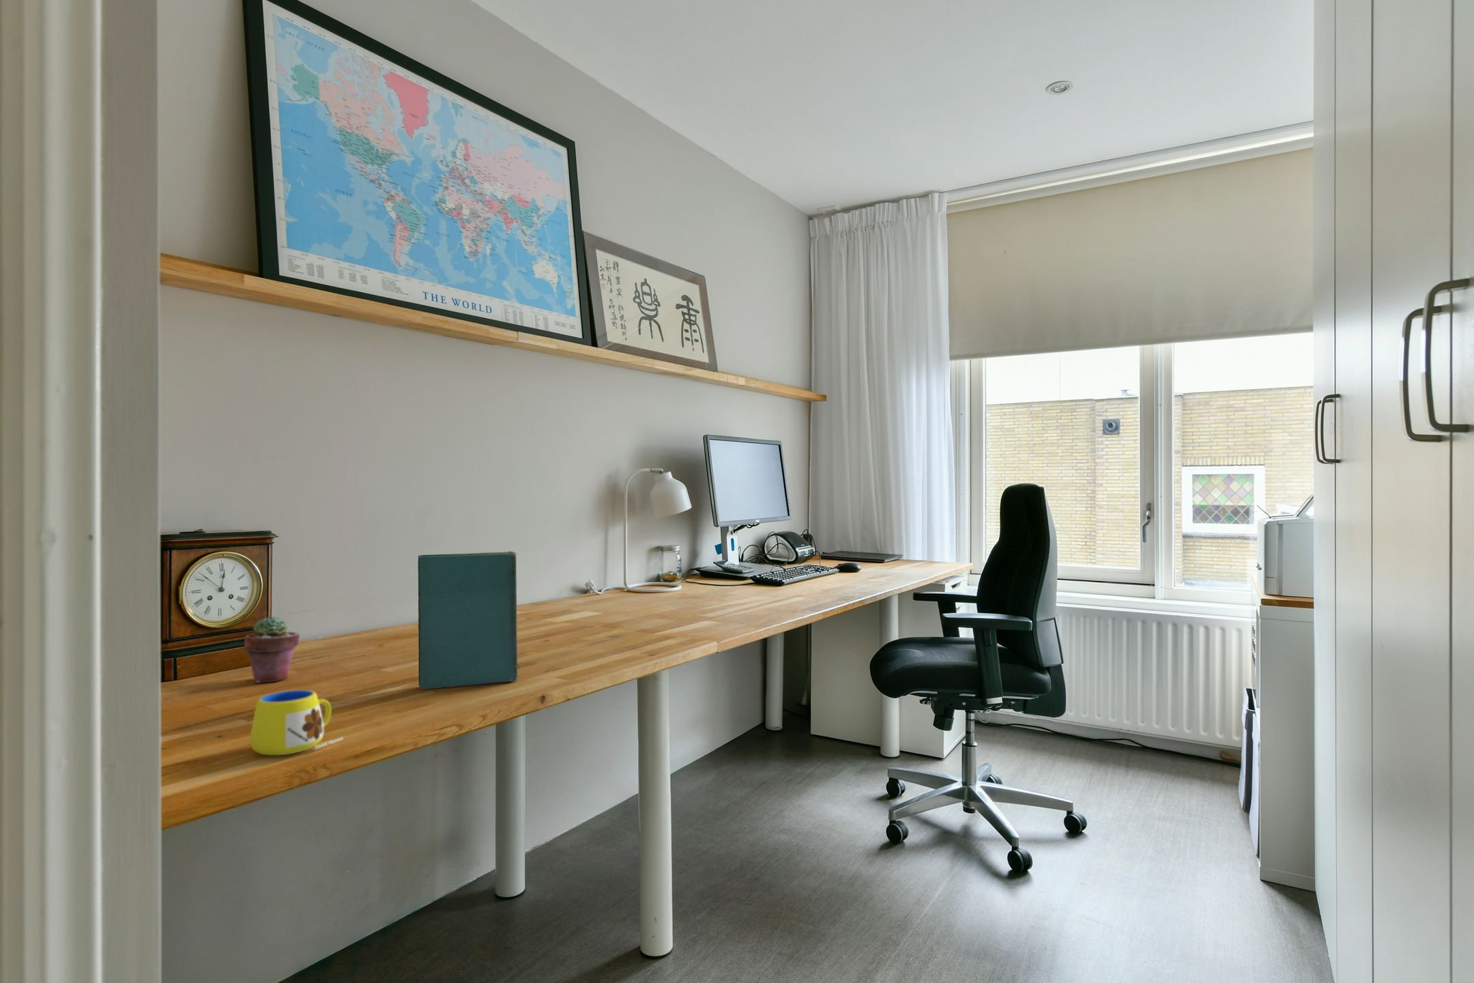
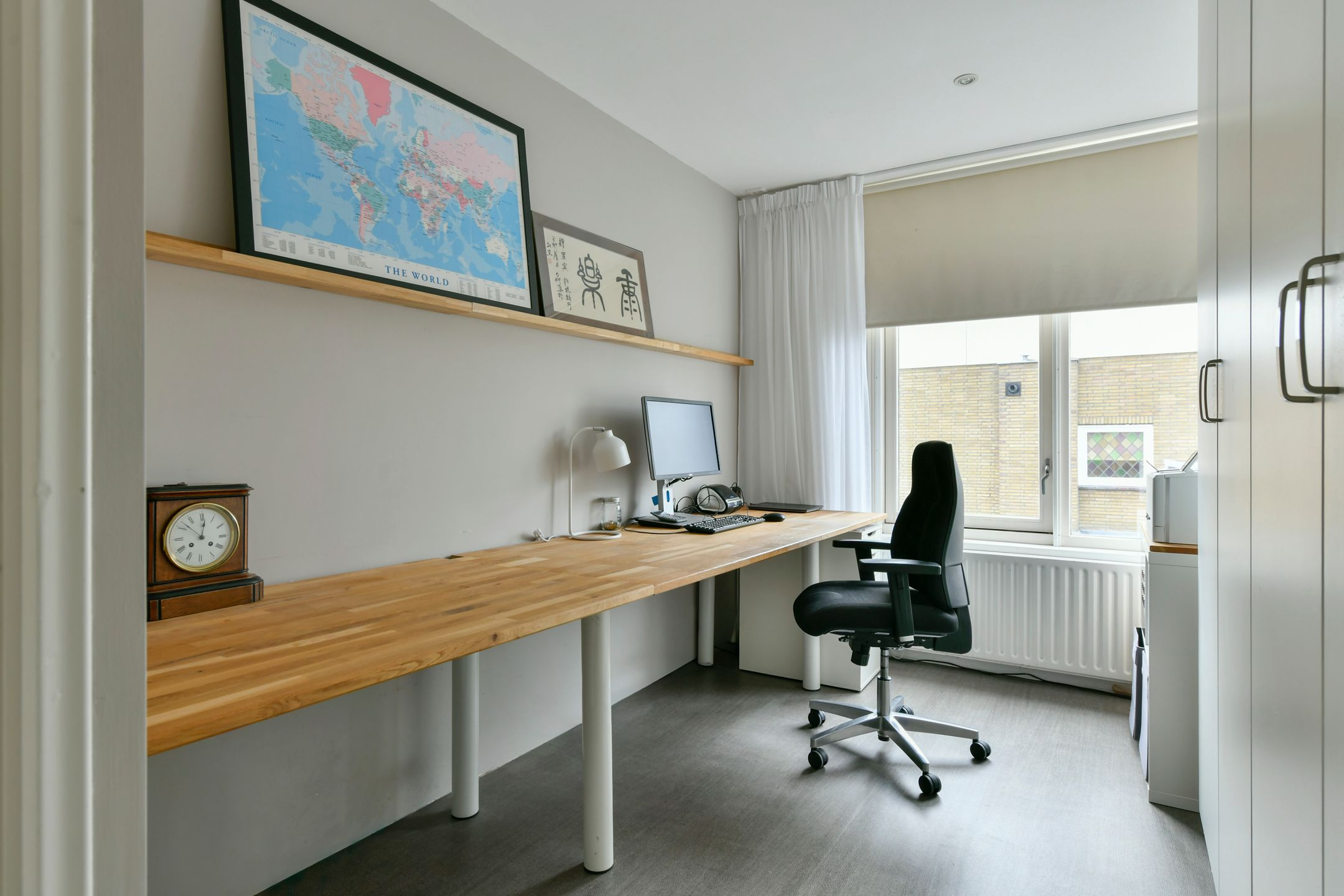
- book (467, 619)
- potted succulent (272, 647)
- mug (296, 719)
